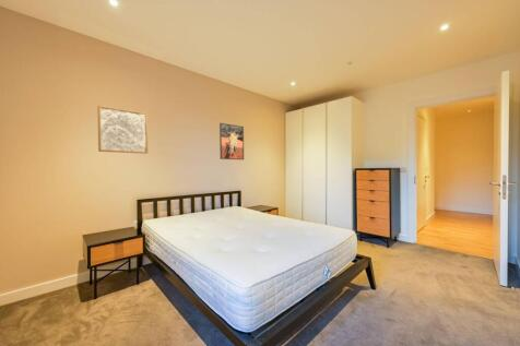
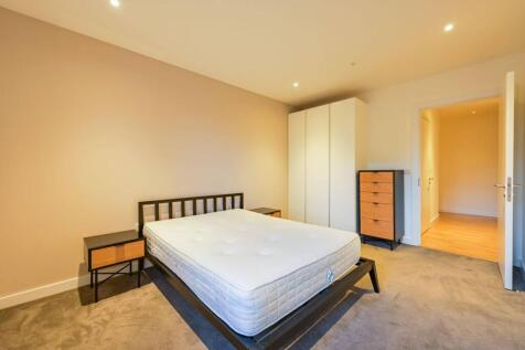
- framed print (232, 142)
- wall art (123, 131)
